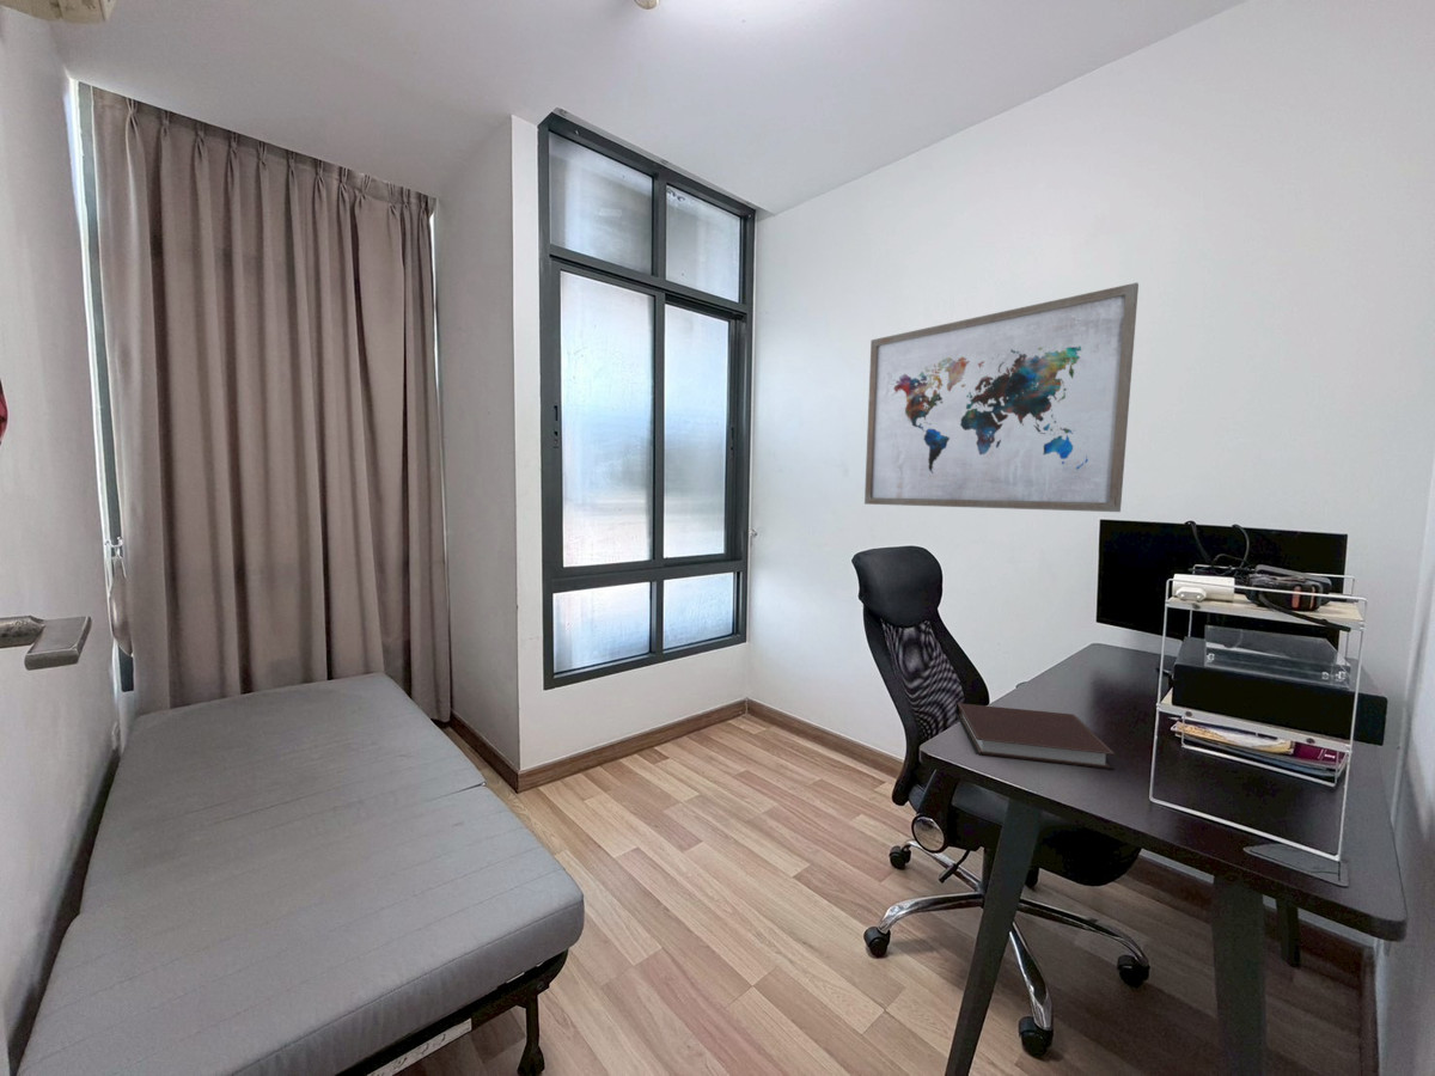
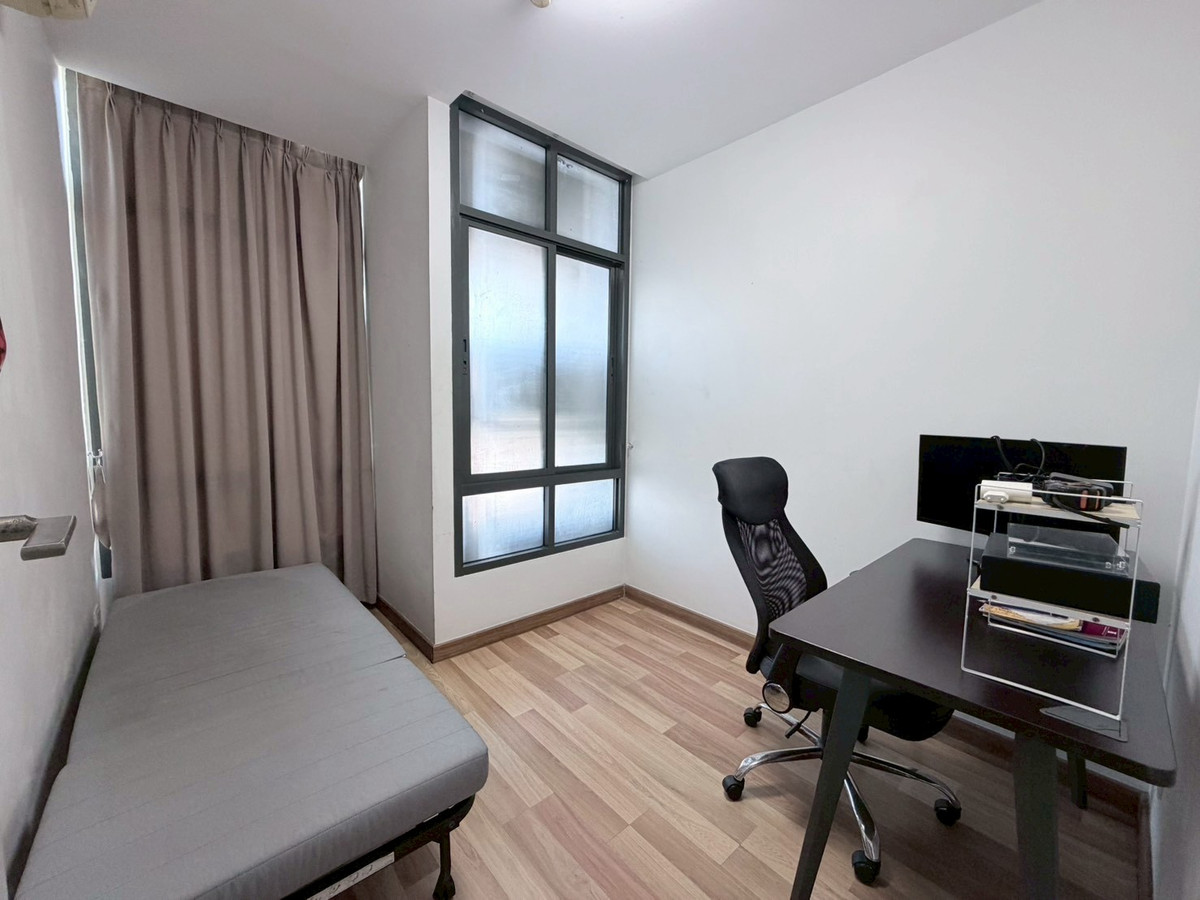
- wall art (977, 412)
- notebook (1026, 732)
